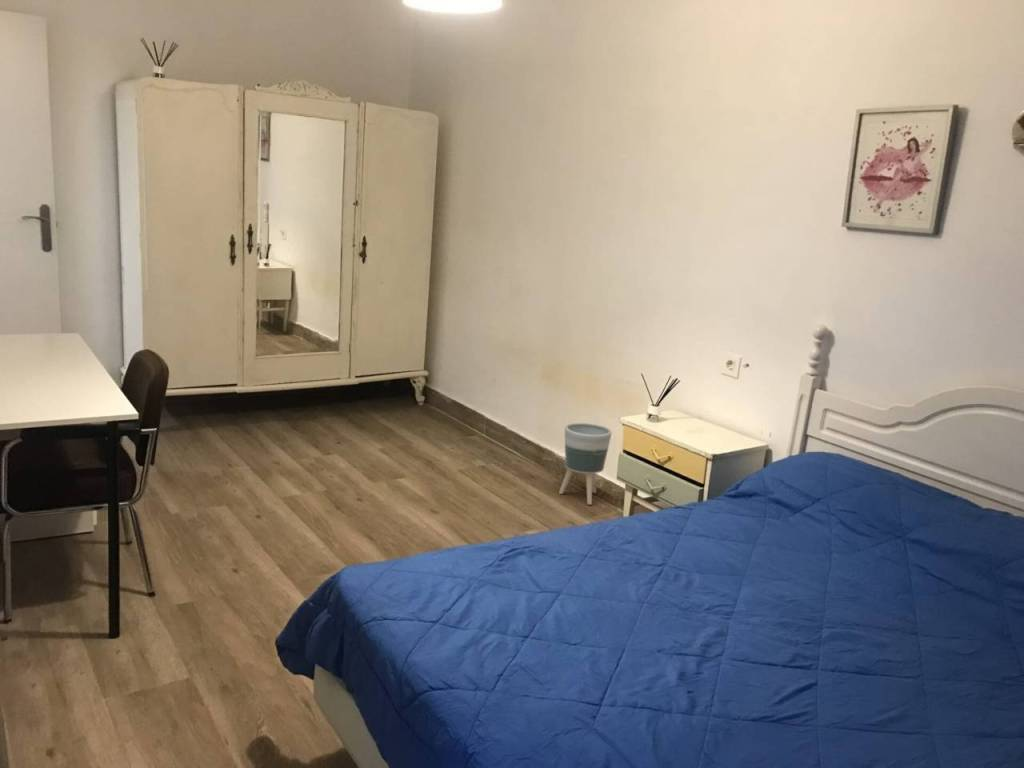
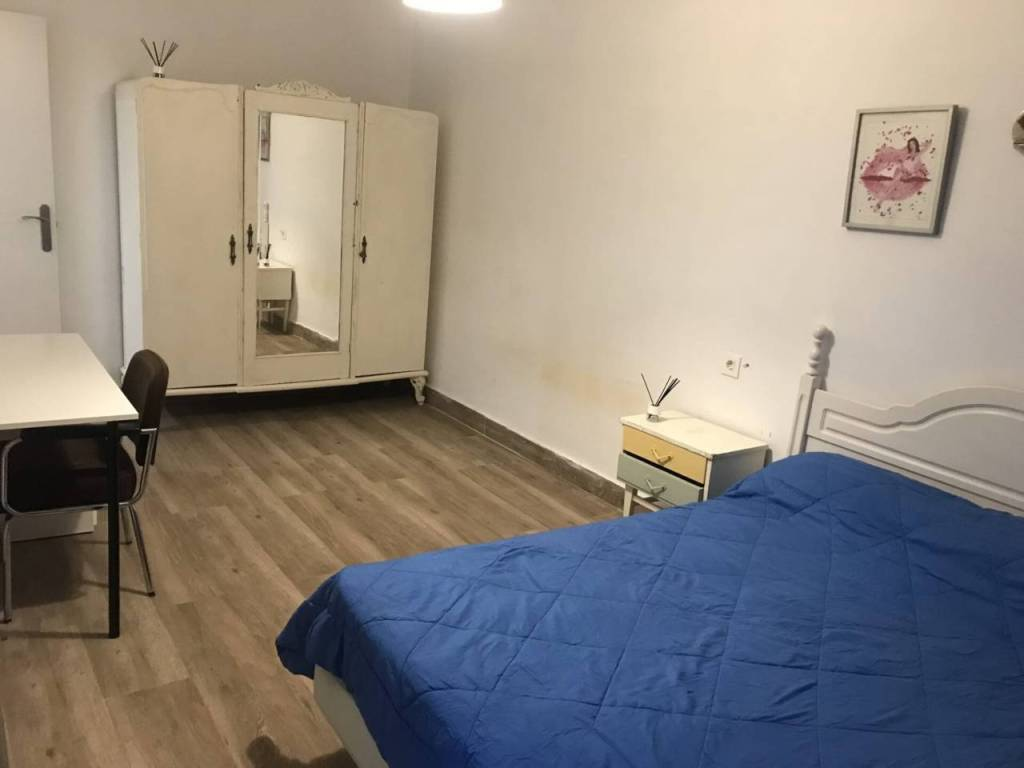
- planter (584, 463)
